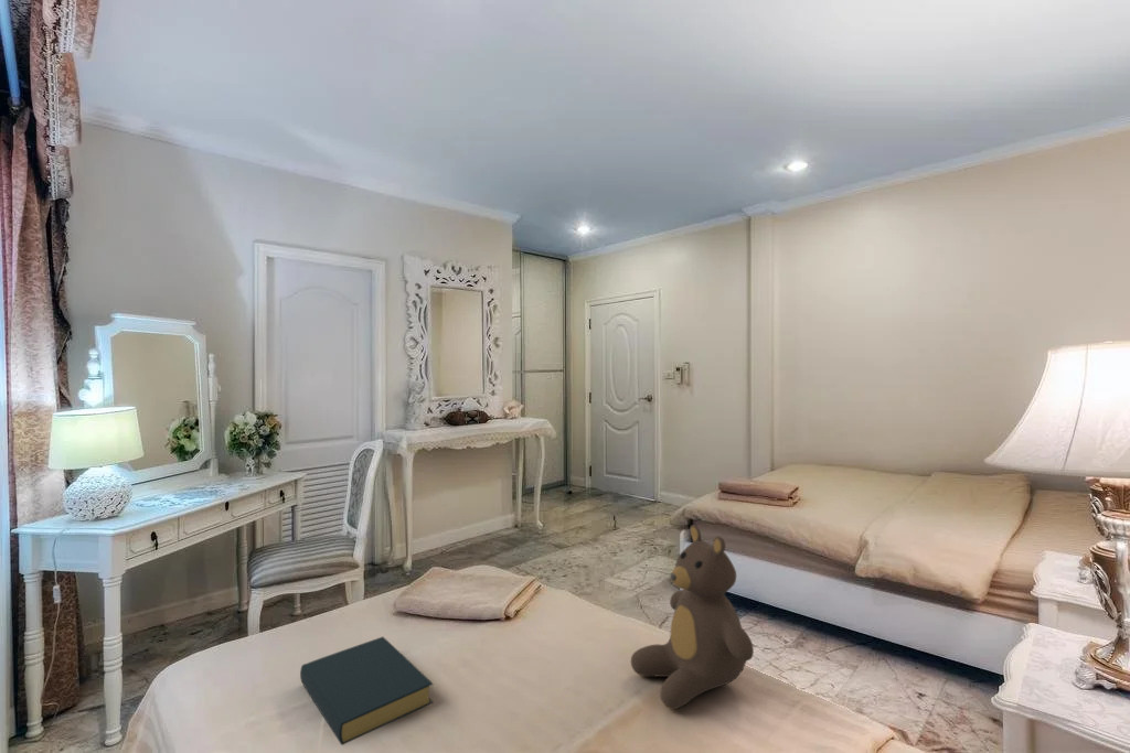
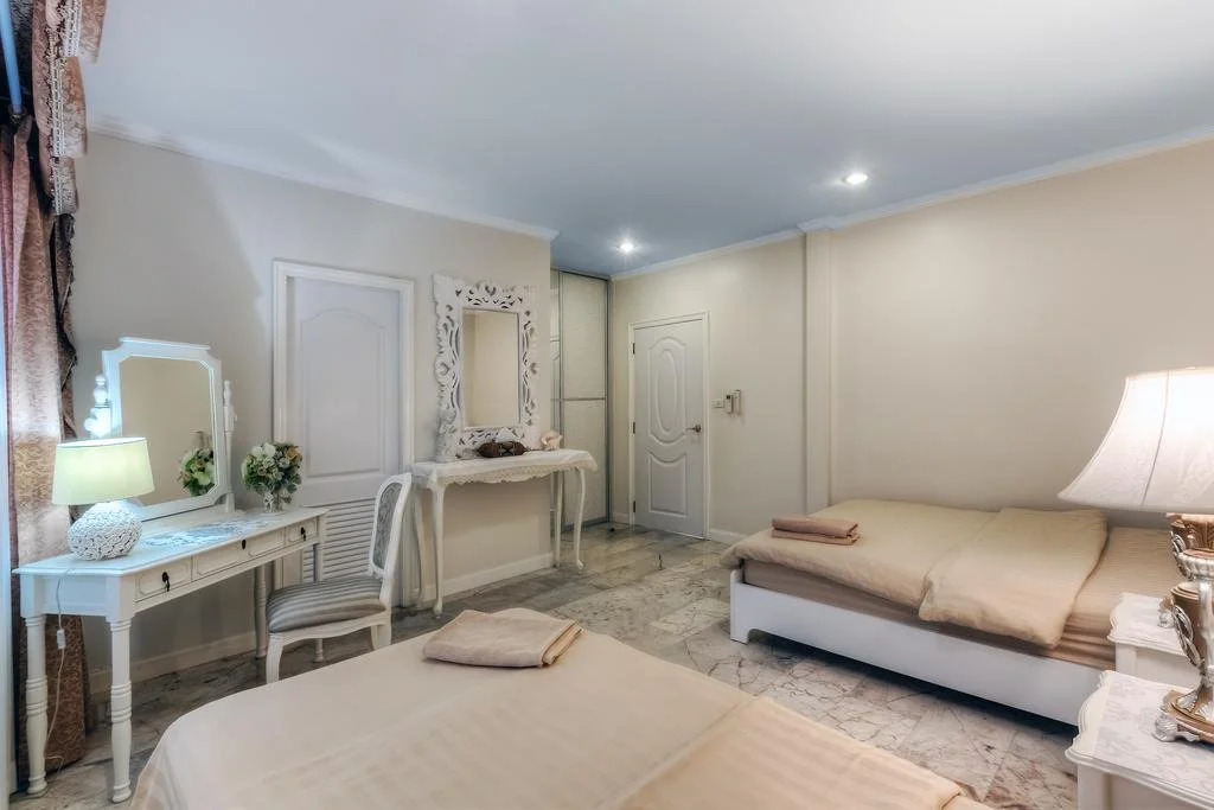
- teddy bear (687, 607)
- hardback book (364, 684)
